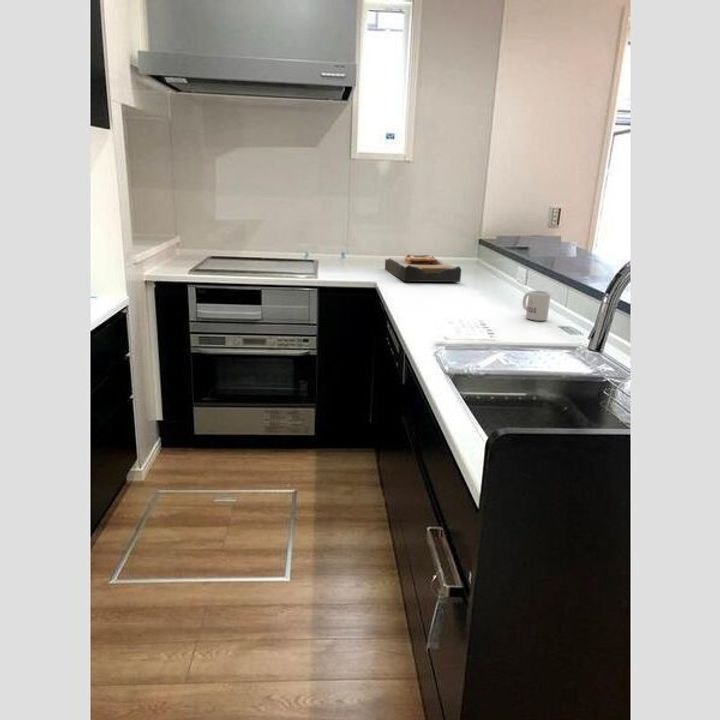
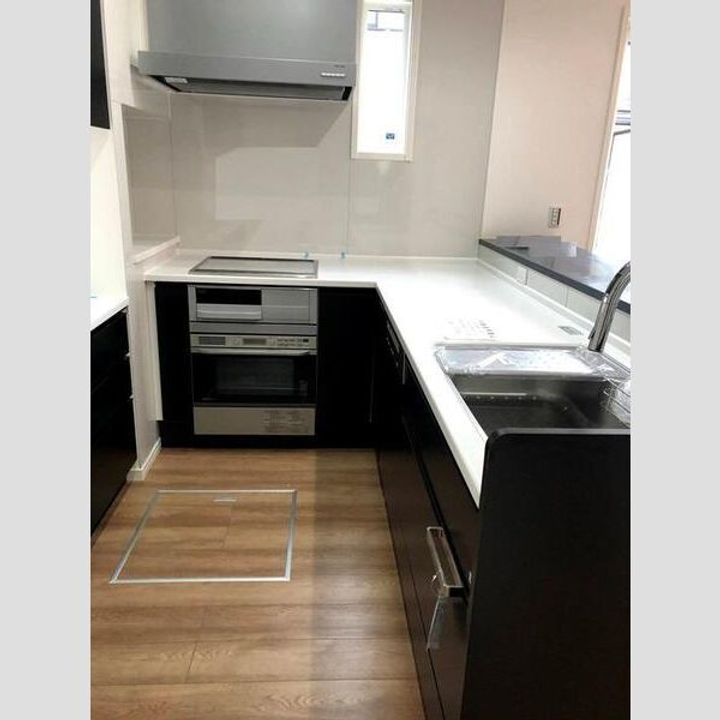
- mug (534, 304)
- toast (421, 266)
